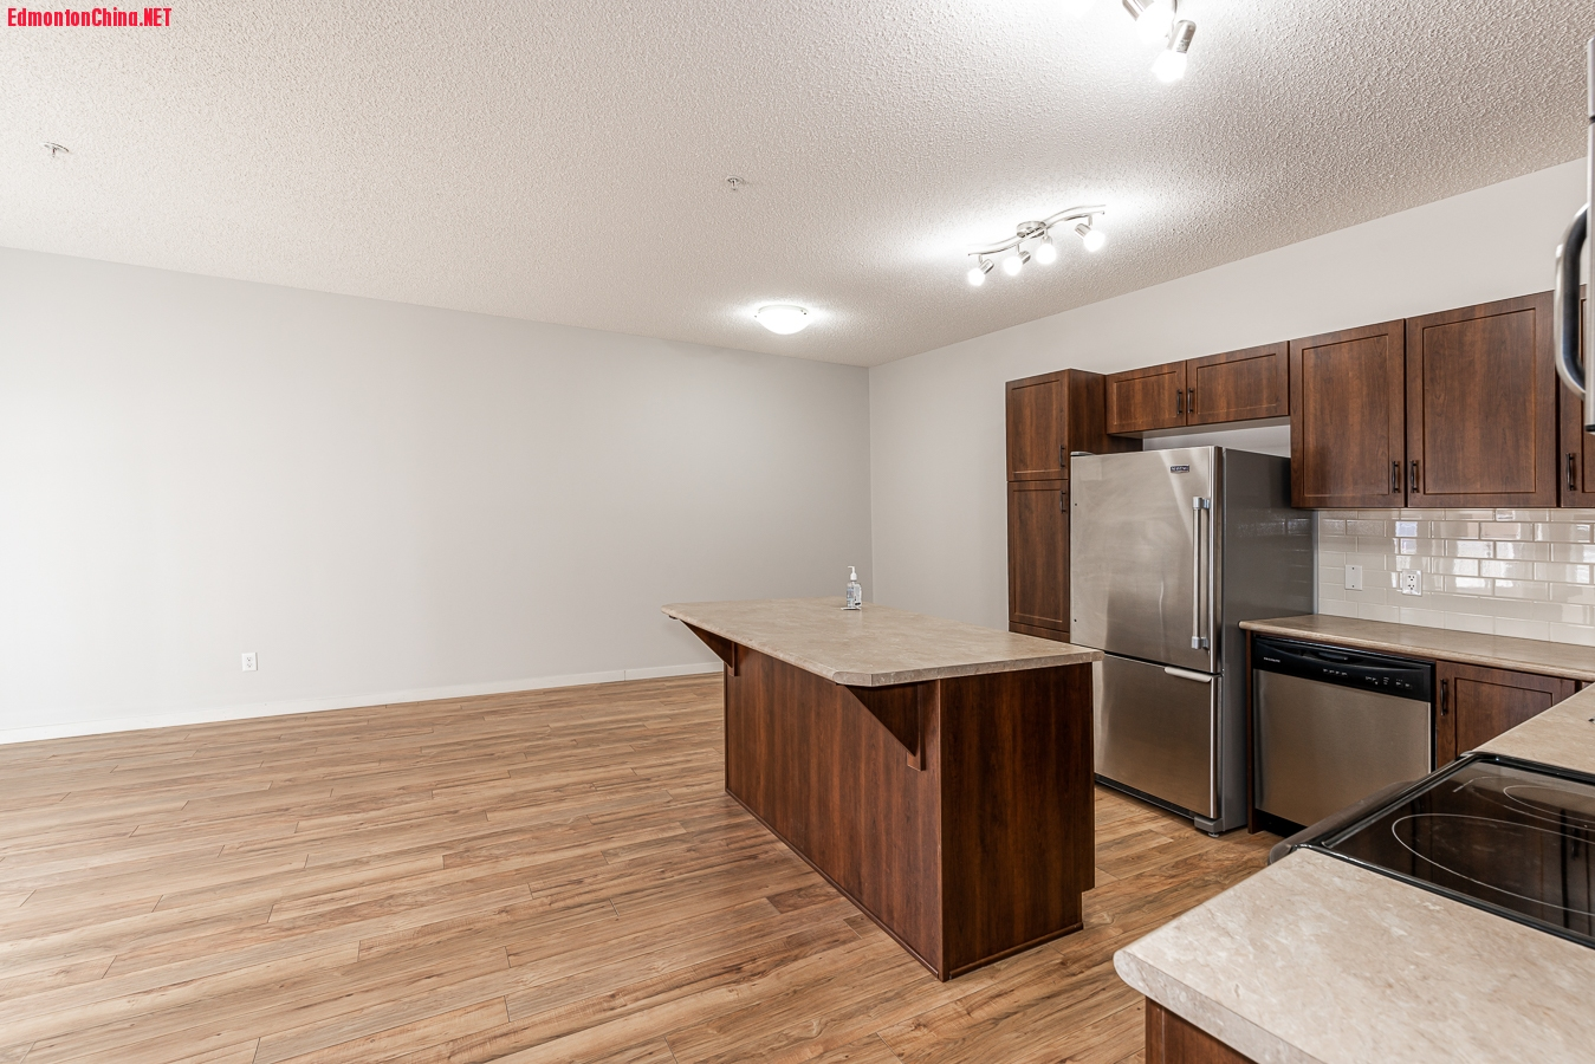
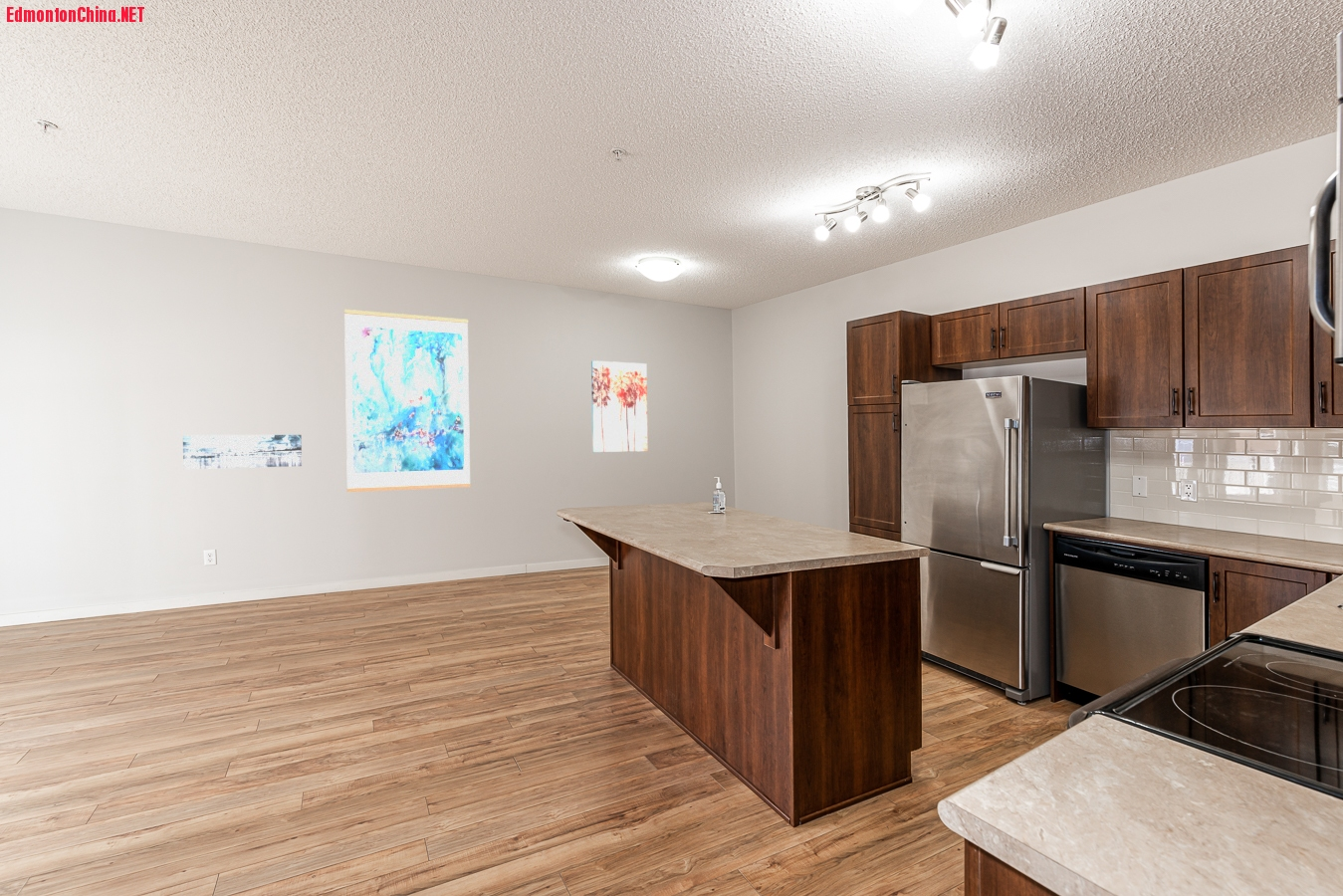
+ wall art (244, 451)
+ wall art (409, 402)
+ wall art (620, 406)
